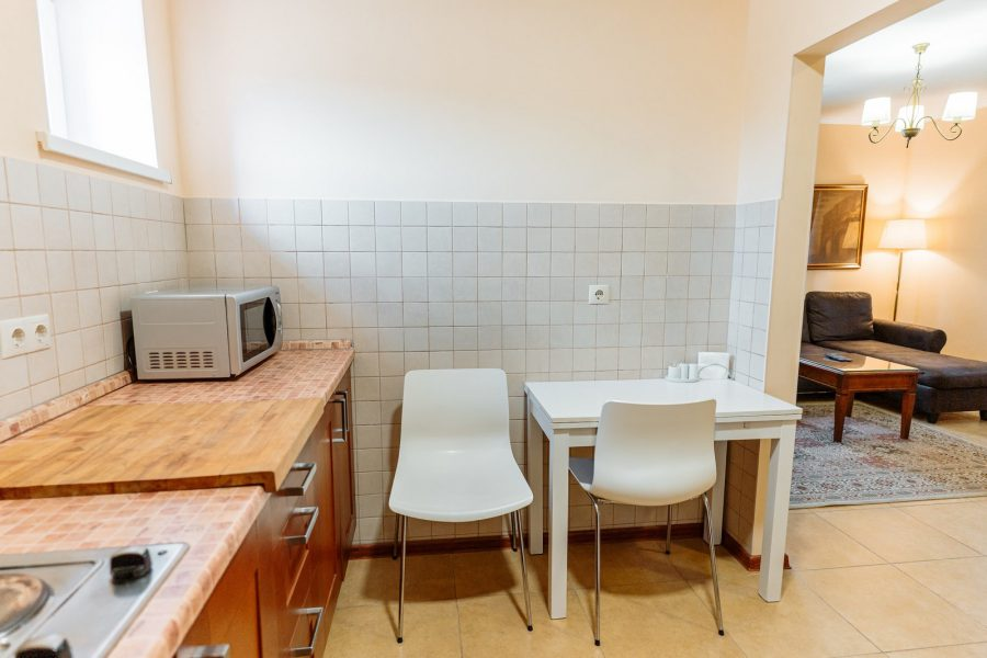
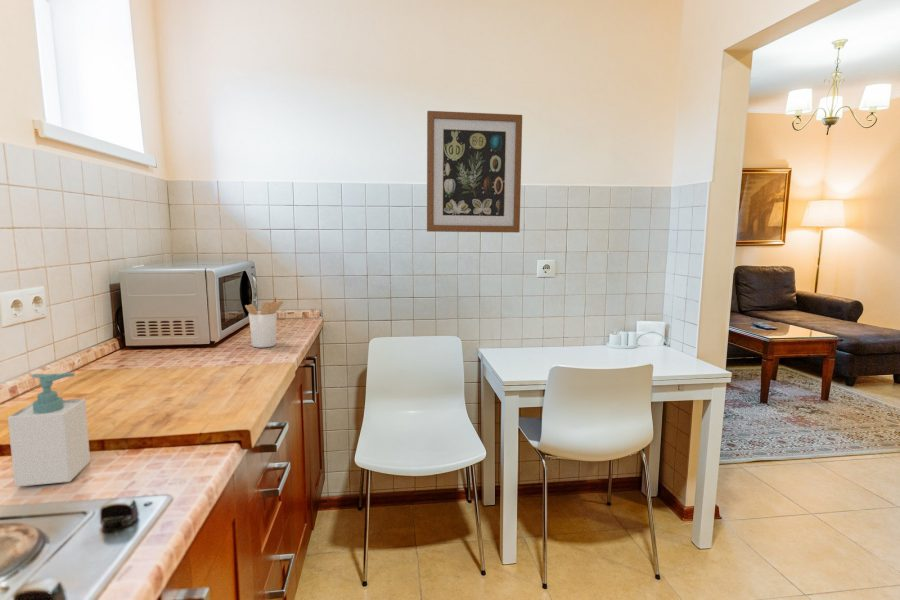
+ wall art (474, 173)
+ soap bottle (50, 424)
+ utensil holder (266, 321)
